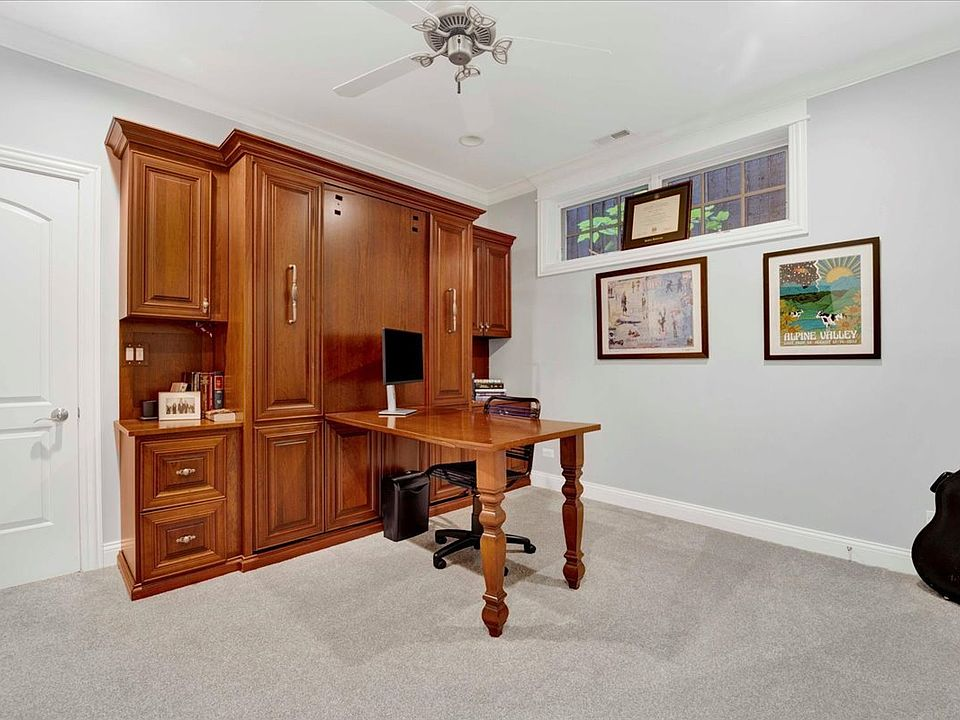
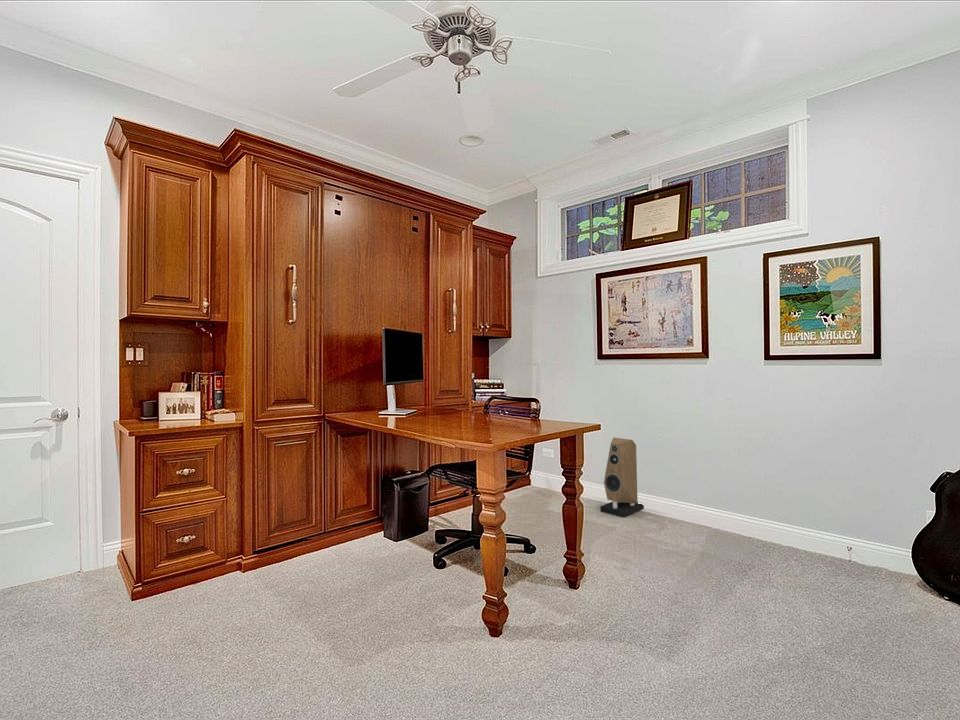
+ speaker (622, 474)
